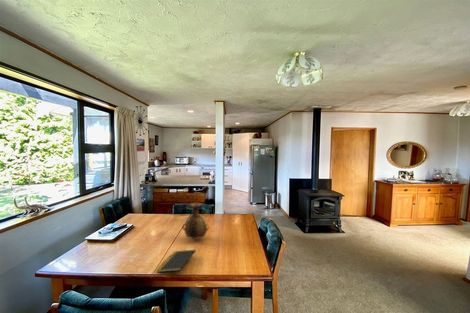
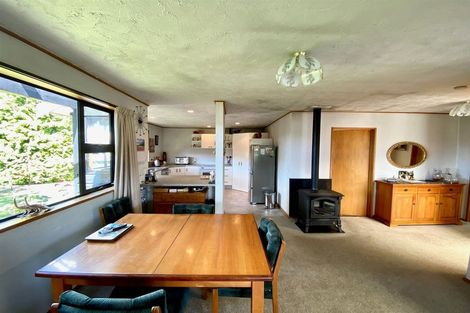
- vase (195, 221)
- notepad (177, 260)
